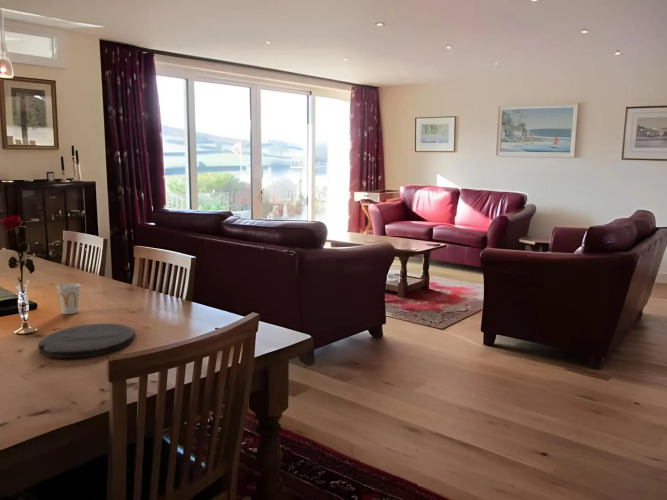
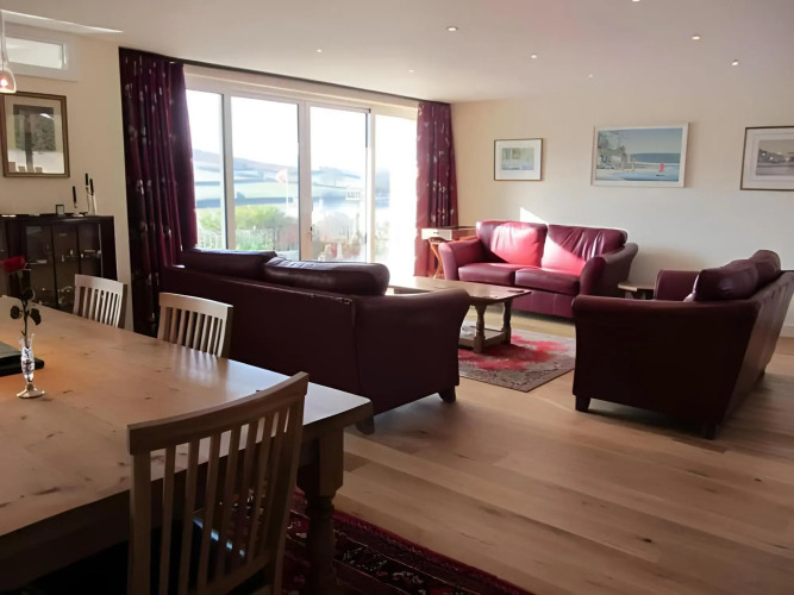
- plate (89, 338)
- cup (69, 298)
